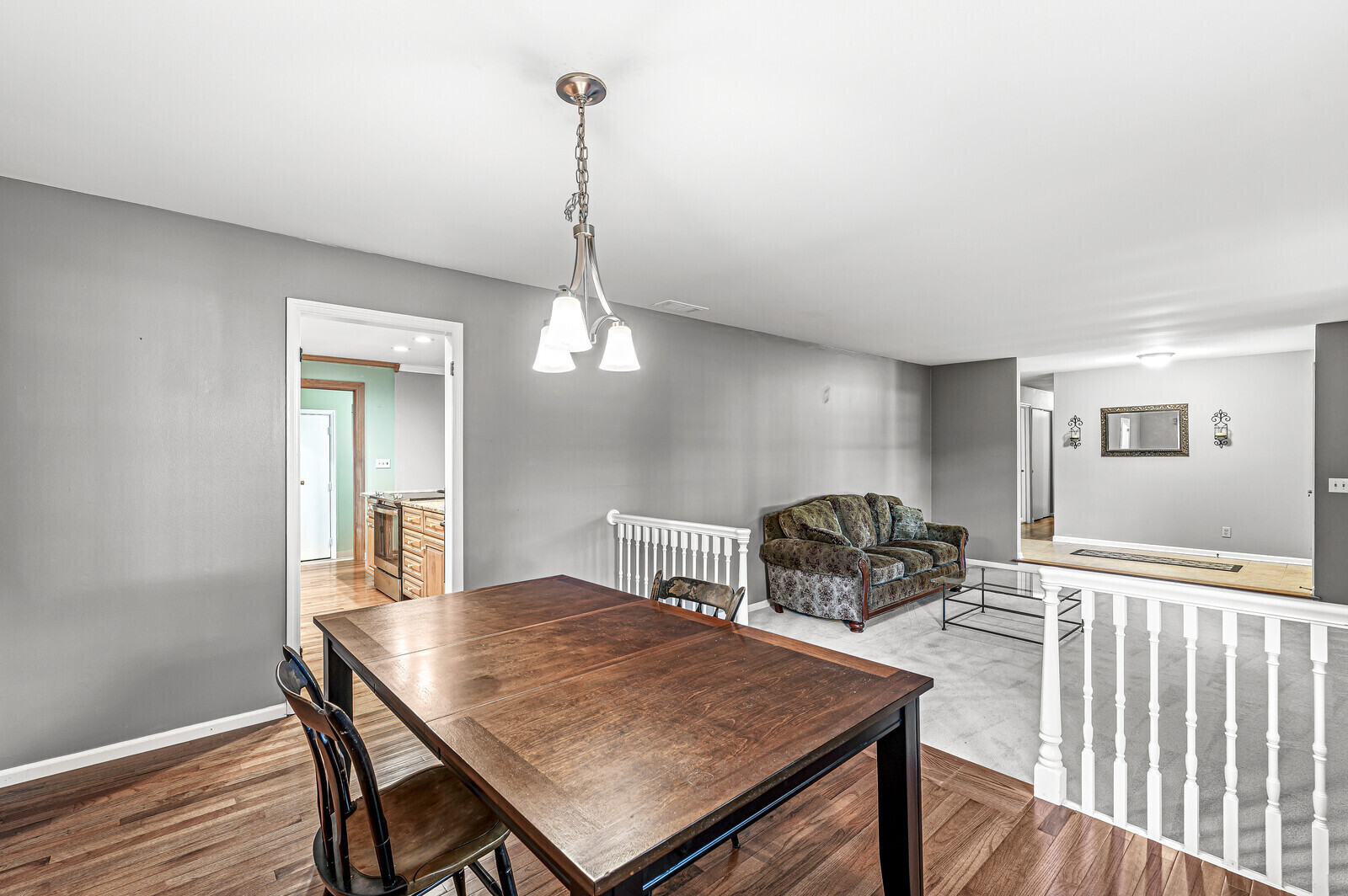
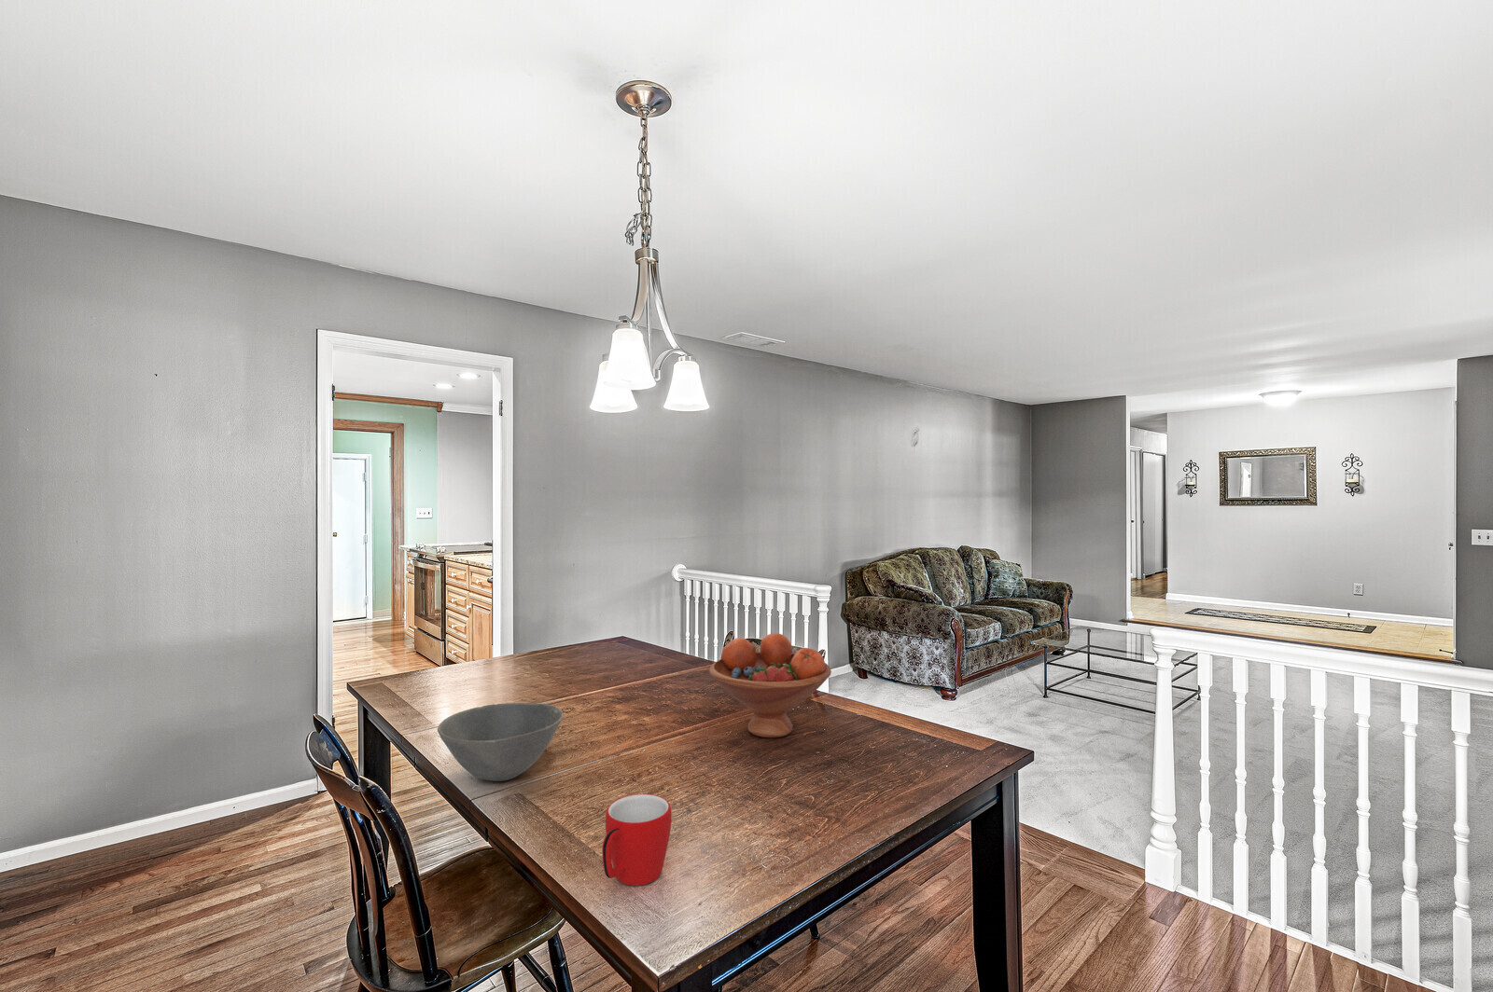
+ fruit bowl (770, 686)
+ bowl (502, 745)
+ mug (631, 846)
